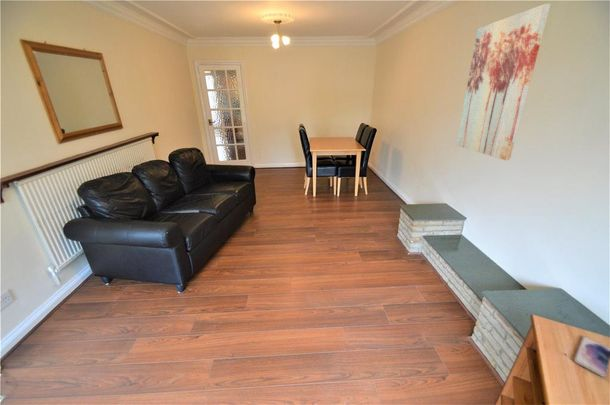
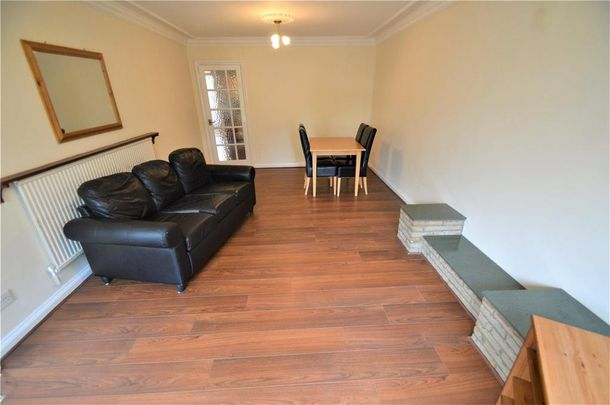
- wall art (492, 90)
- smartphone (593, 355)
